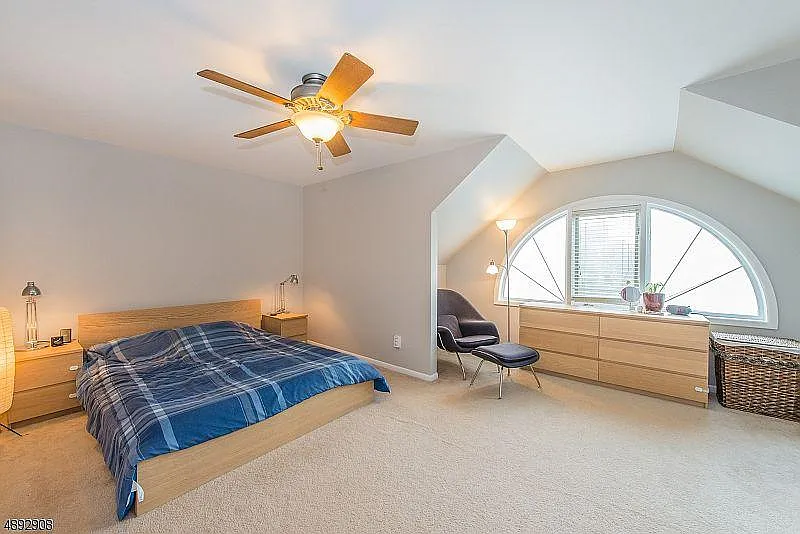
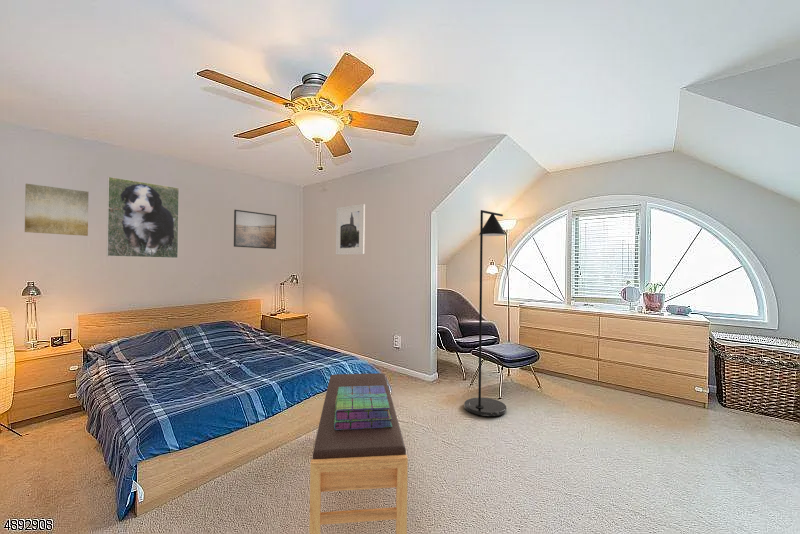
+ wall art (58, 211)
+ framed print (349, 230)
+ bench (358, 441)
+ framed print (144, 219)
+ floor lamp (481, 309)
+ stack of books (361, 405)
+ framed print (256, 230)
